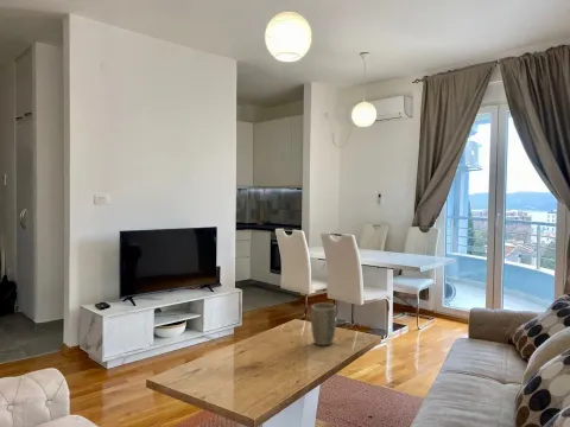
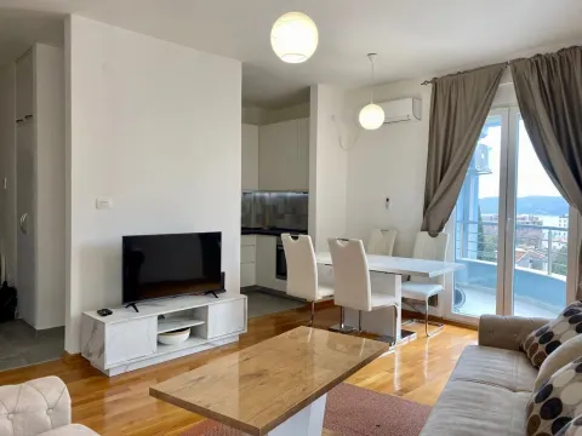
- plant pot (323, 324)
